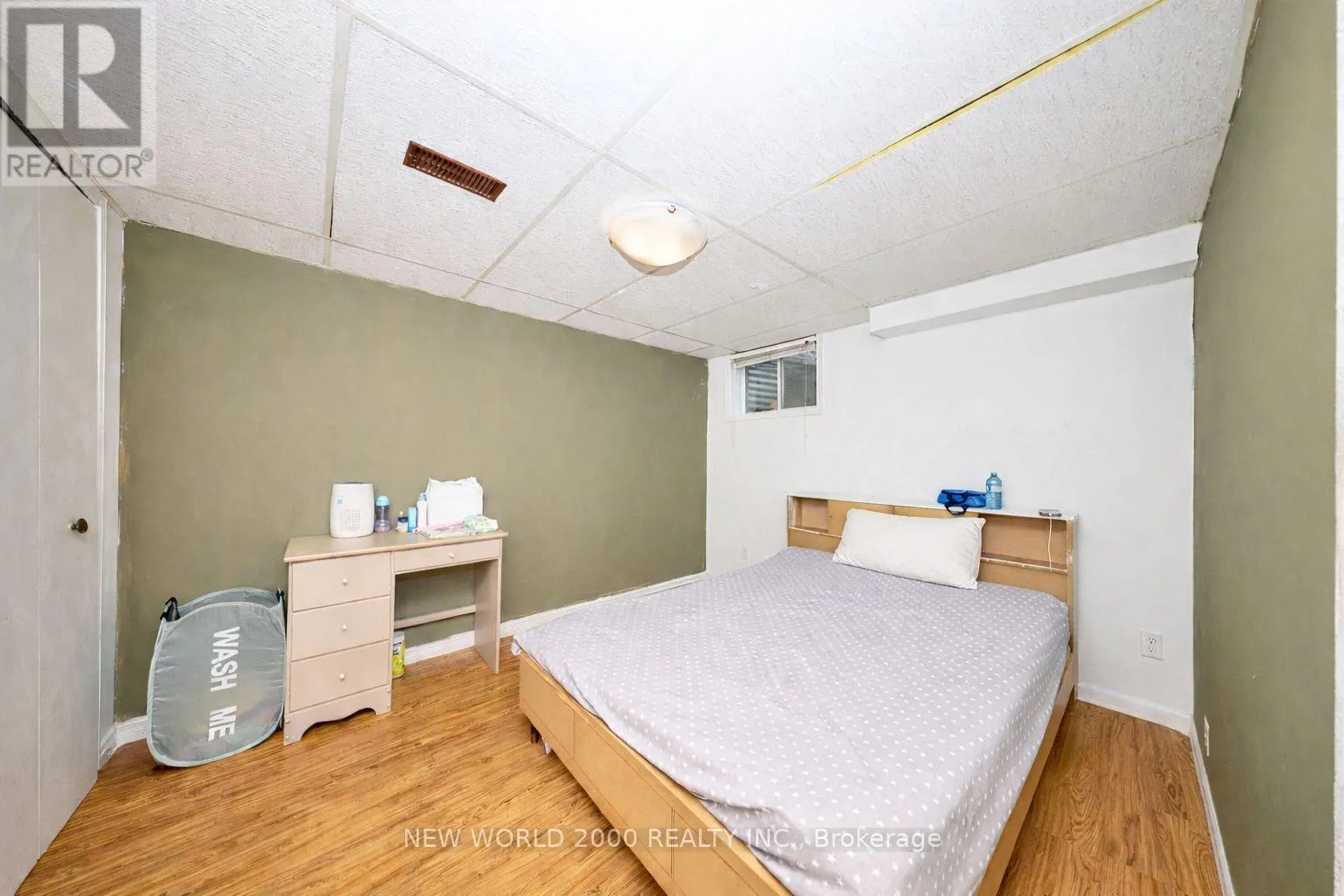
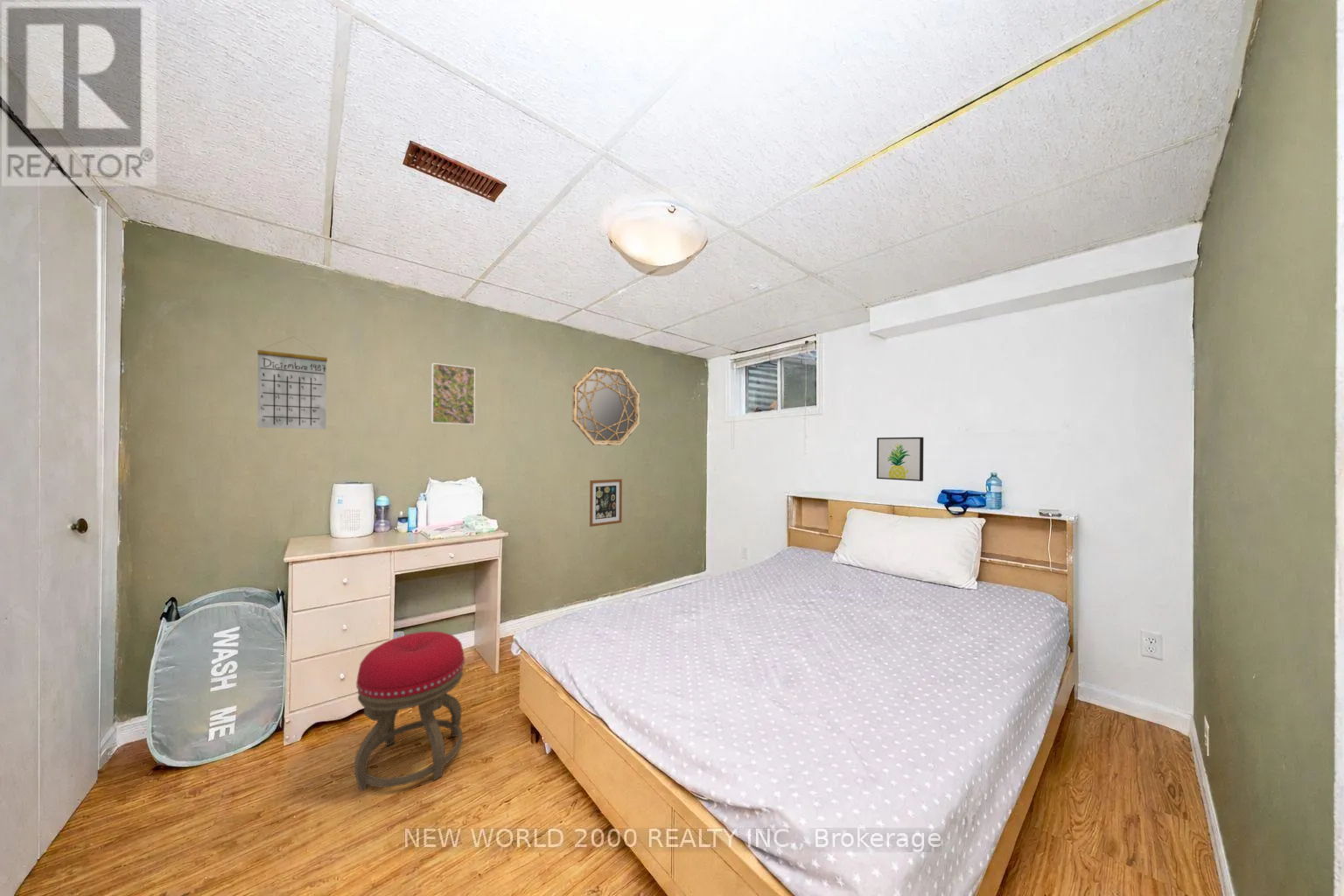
+ calendar (293, 382)
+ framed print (453, 395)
+ wall art (899, 458)
+ stool (413, 702)
+ home mirror (607, 406)
+ wall art (606, 501)
